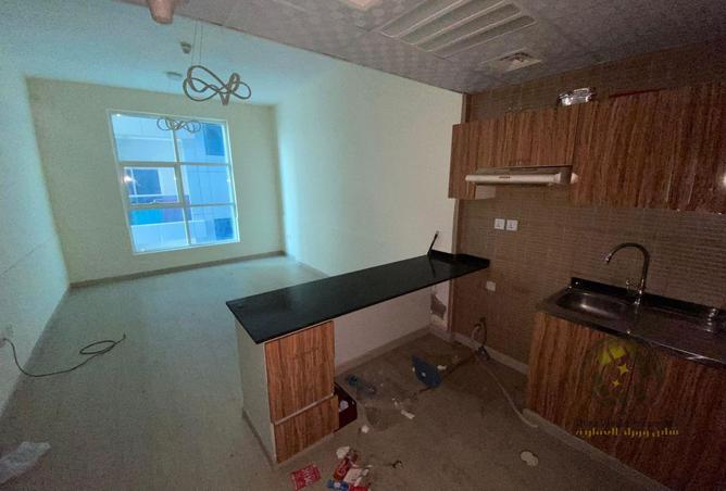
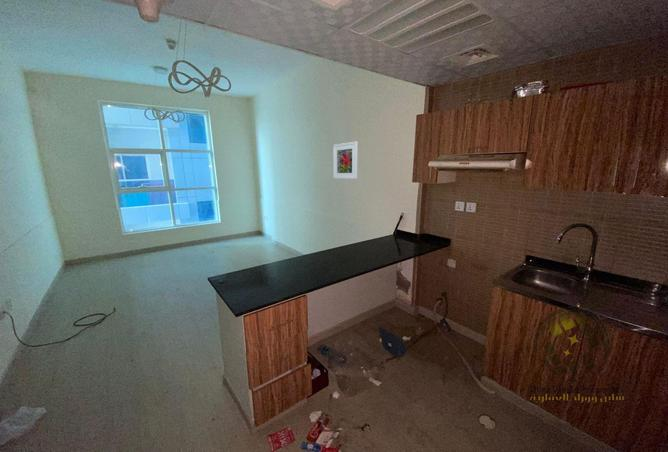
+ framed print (344, 161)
